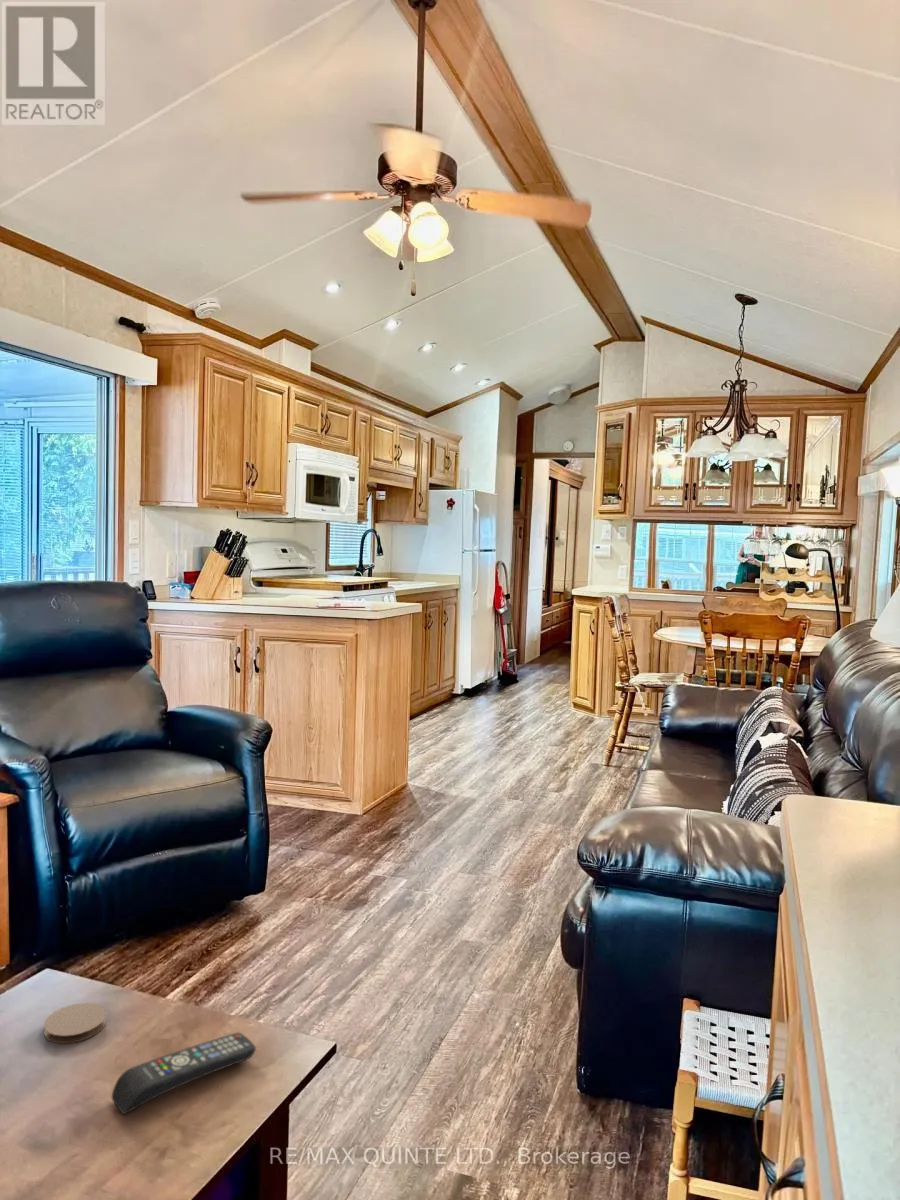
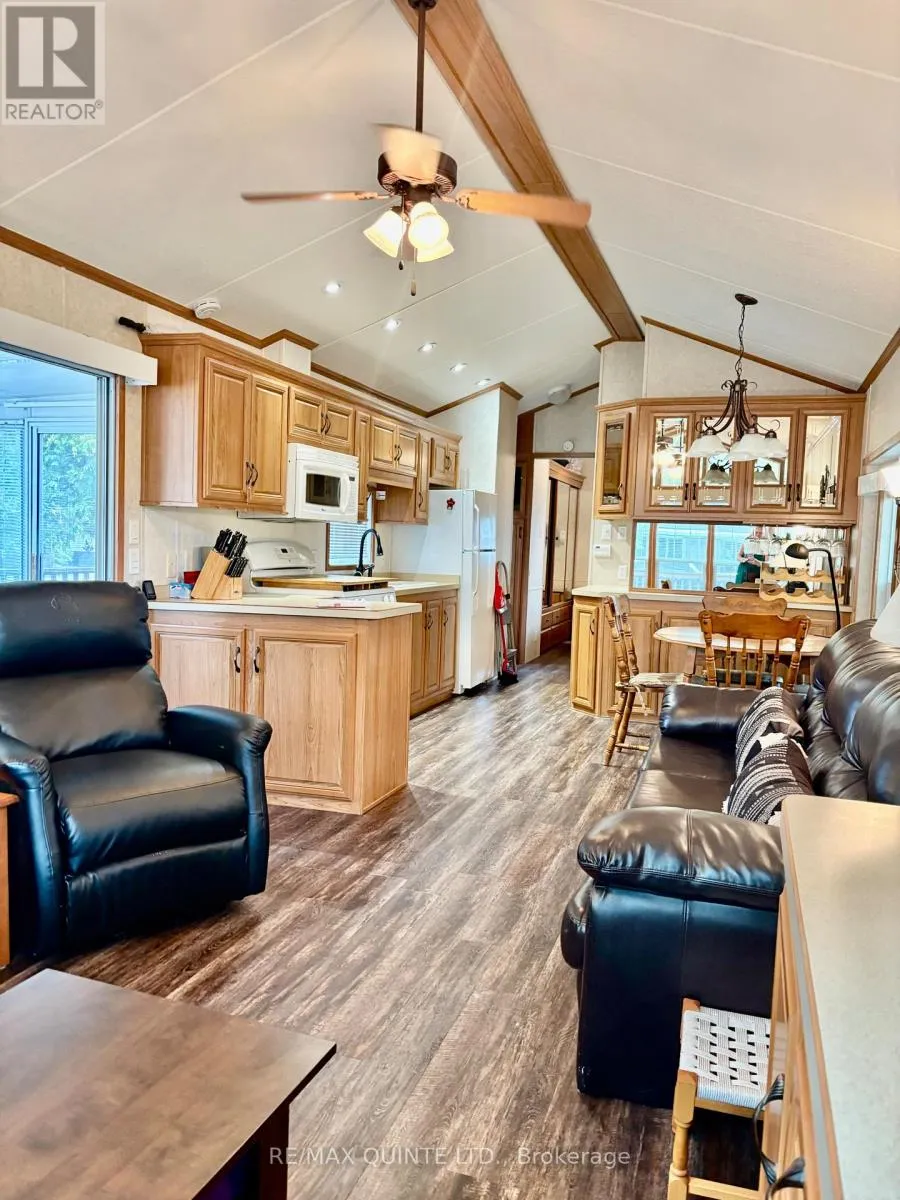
- remote control (186, 1066)
- coaster (75, 1022)
